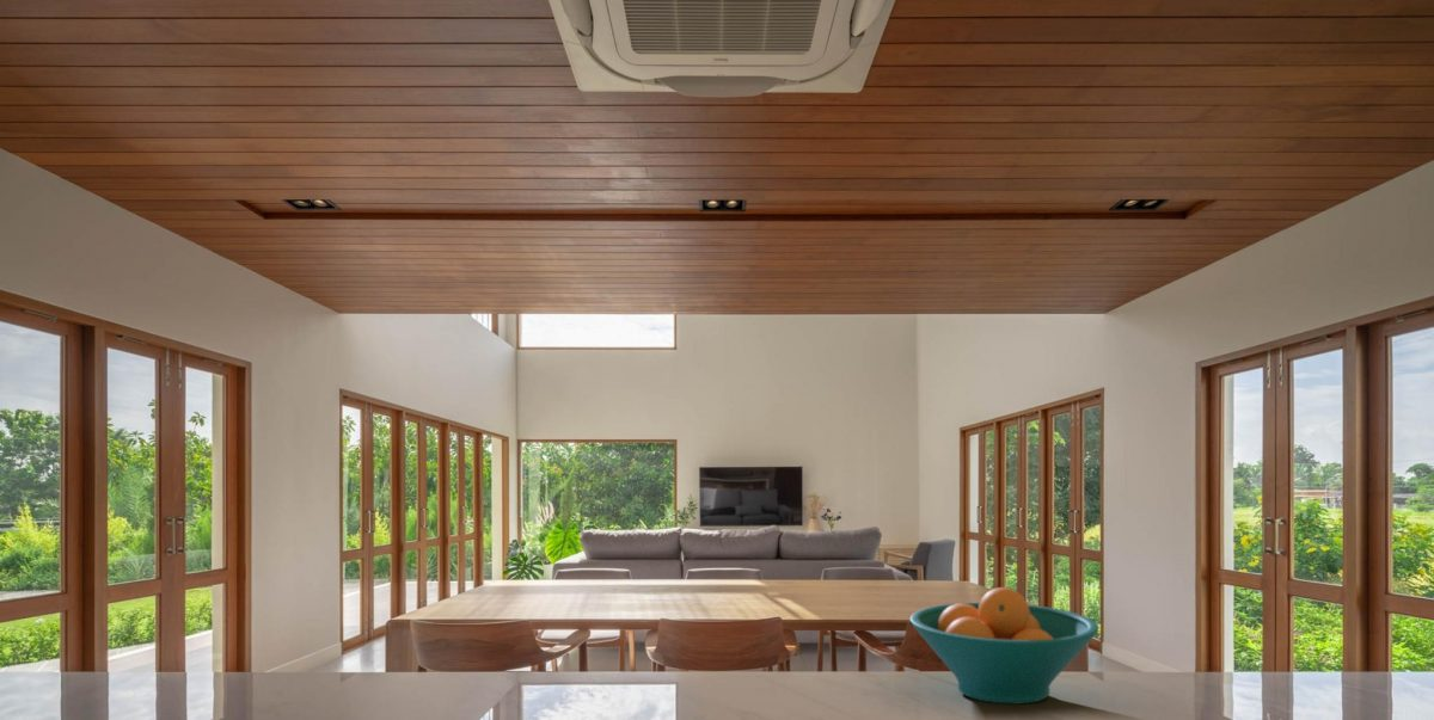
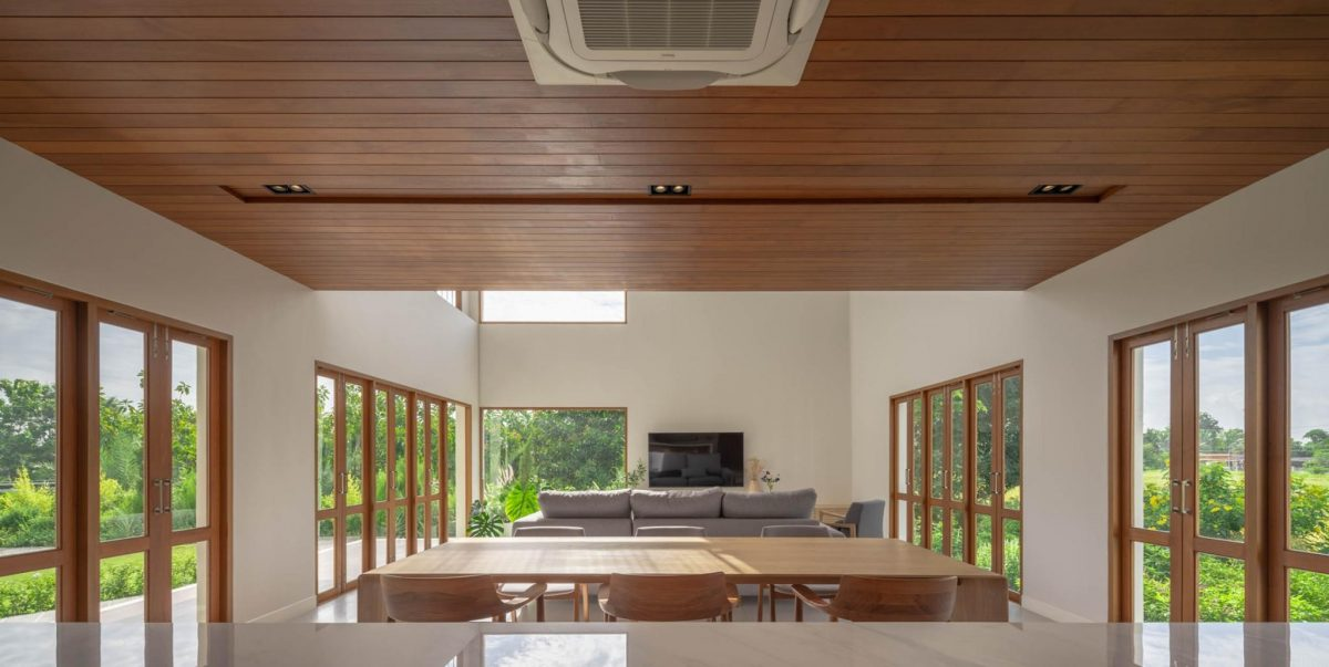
- fruit bowl (1001, 640)
